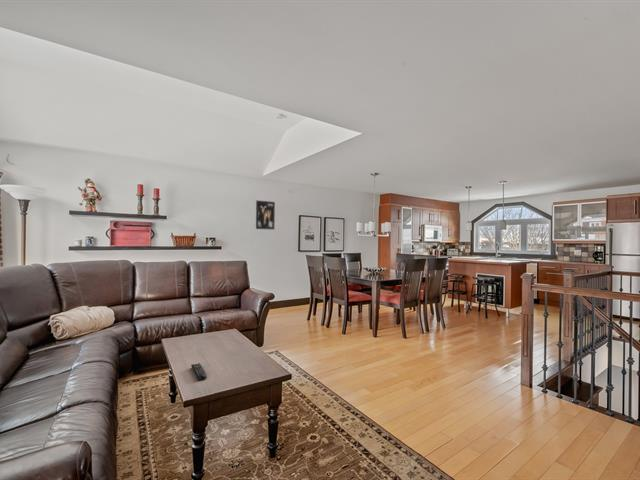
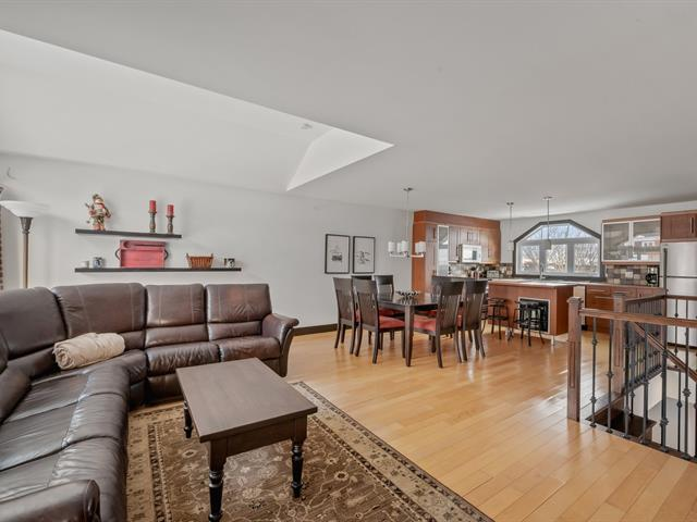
- wall art (265, 215)
- remote control (198, 371)
